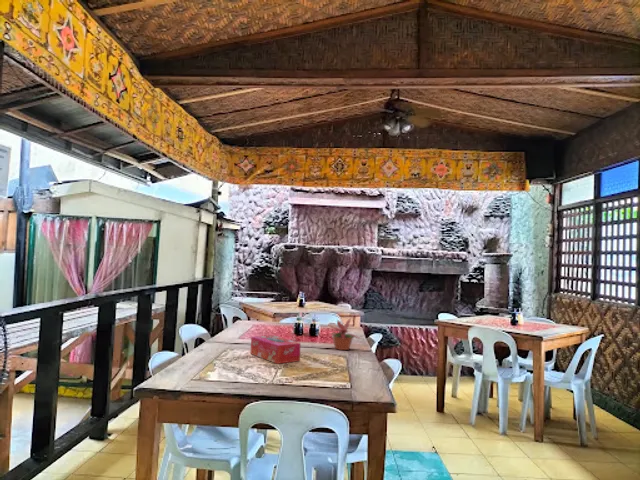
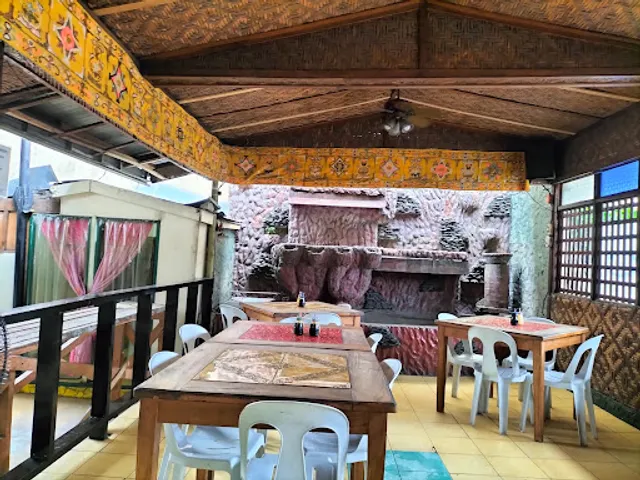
- tissue box (274, 348)
- potted plant (343, 332)
